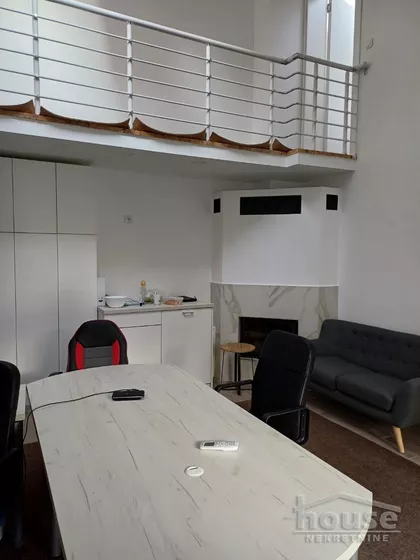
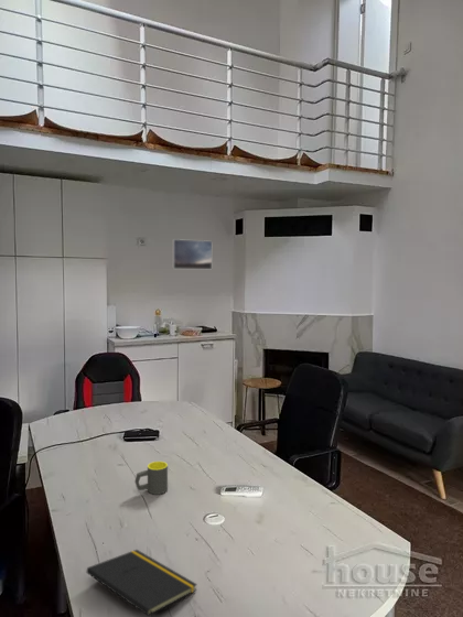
+ notepad (141, 578)
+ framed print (192, 255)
+ mug (151, 478)
